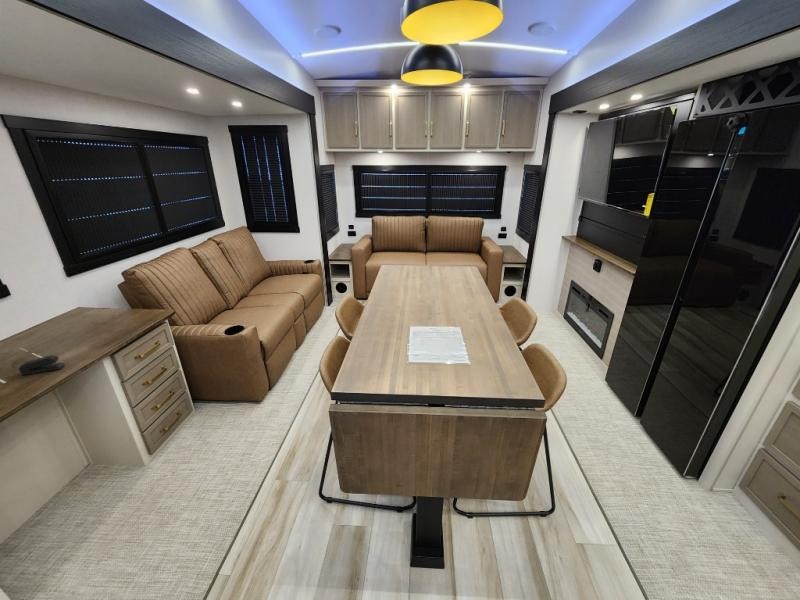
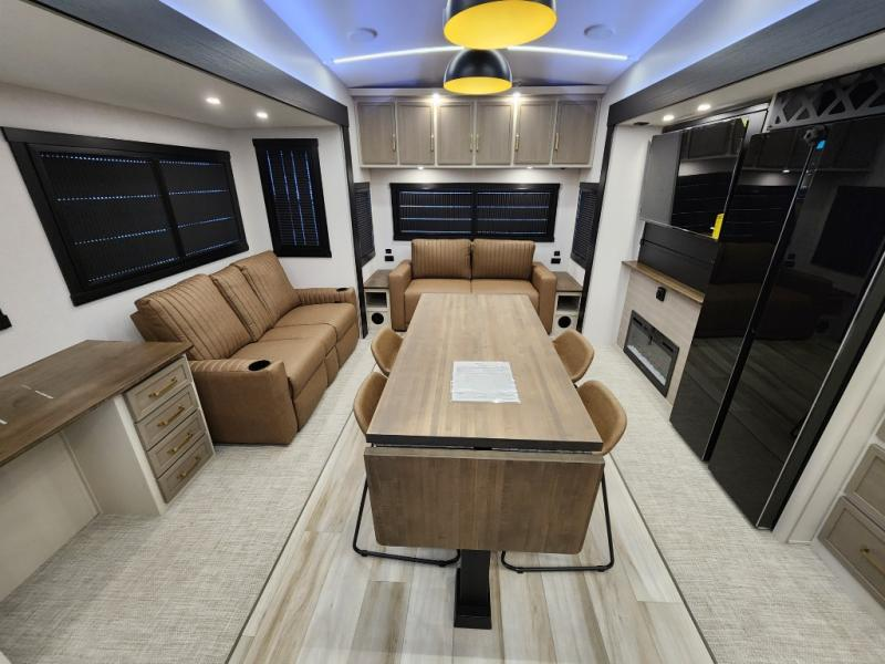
- stapler (40, 364)
